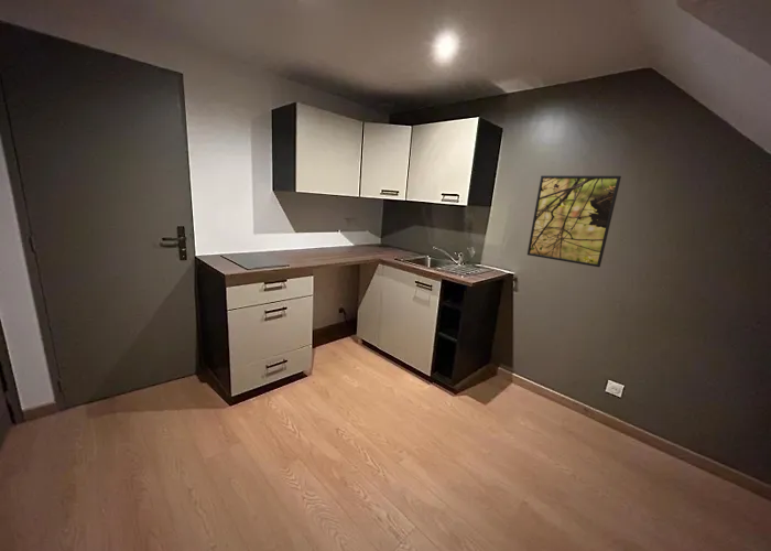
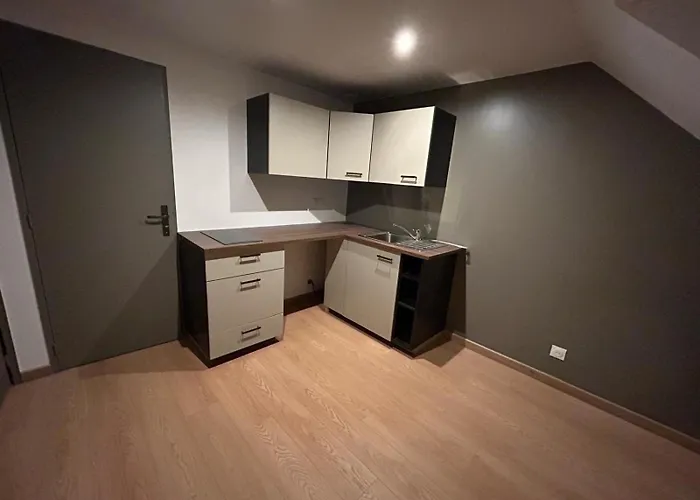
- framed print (569, 219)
